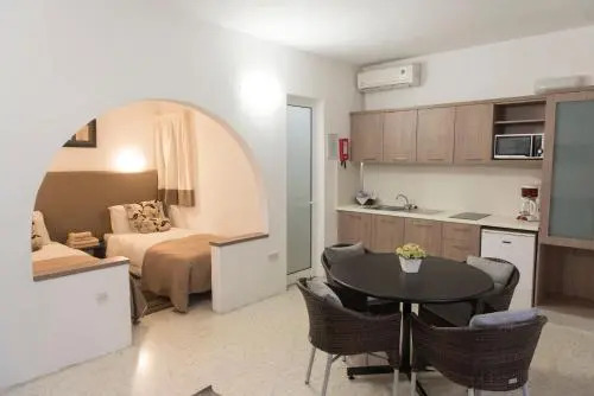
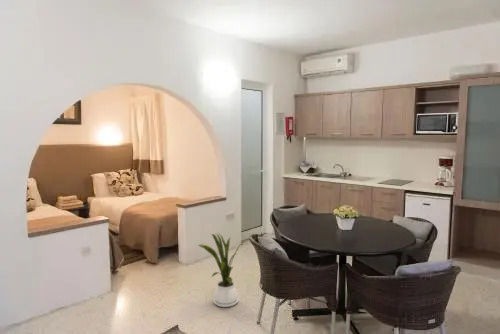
+ house plant (223, 265)
